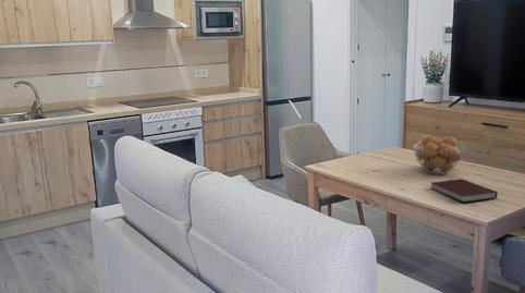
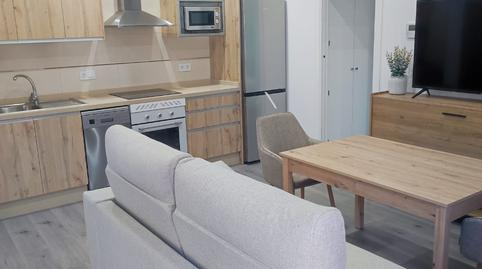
- fruit basket (438, 154)
- notebook (462, 190)
